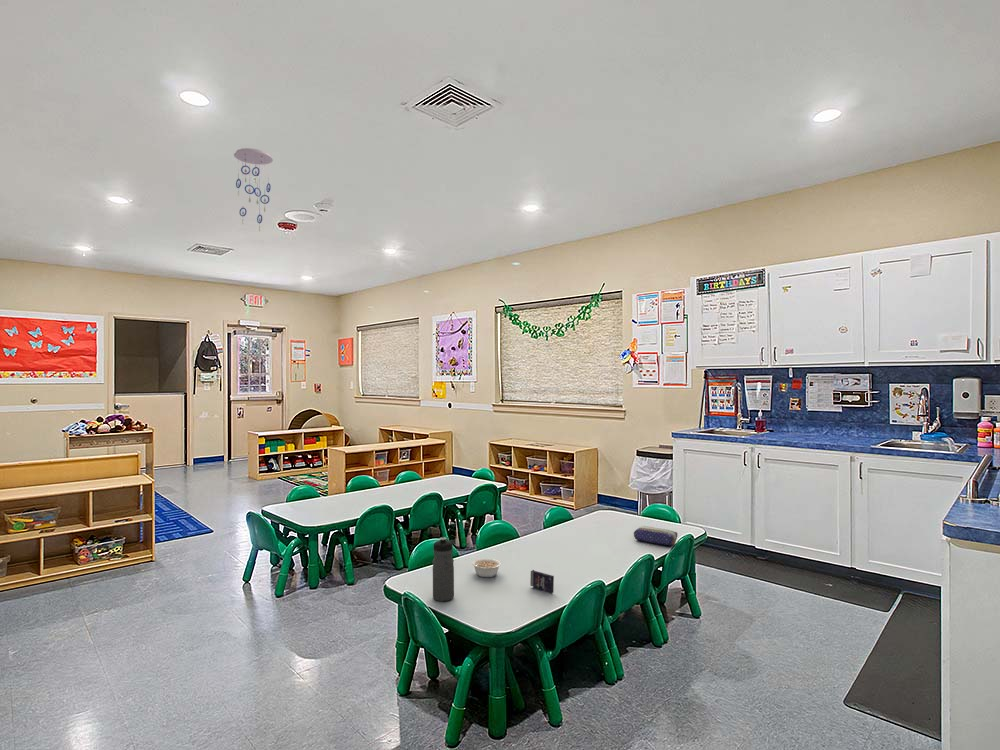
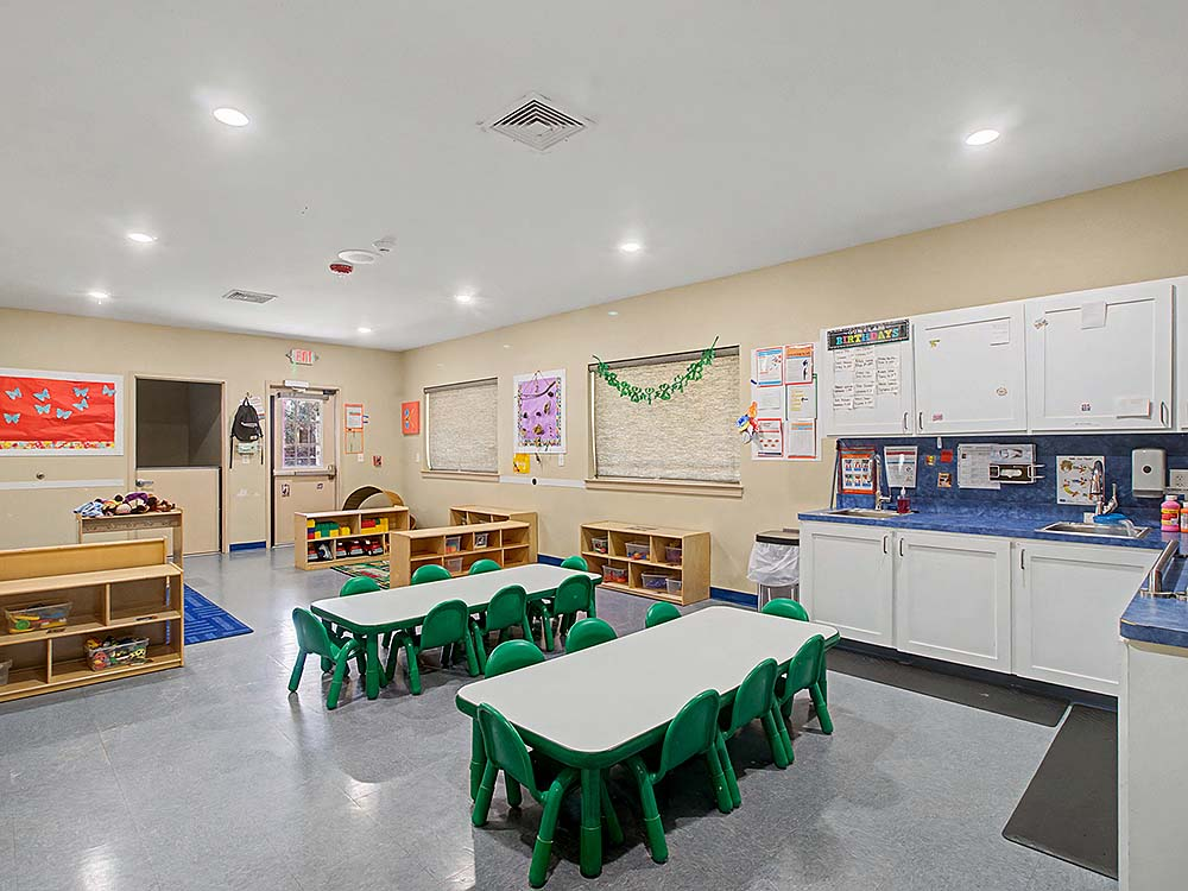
- legume (487, 567)
- pencil case (655, 535)
- crayon box (541, 581)
- water bottle (443, 567)
- ceiling mobile (253, 192)
